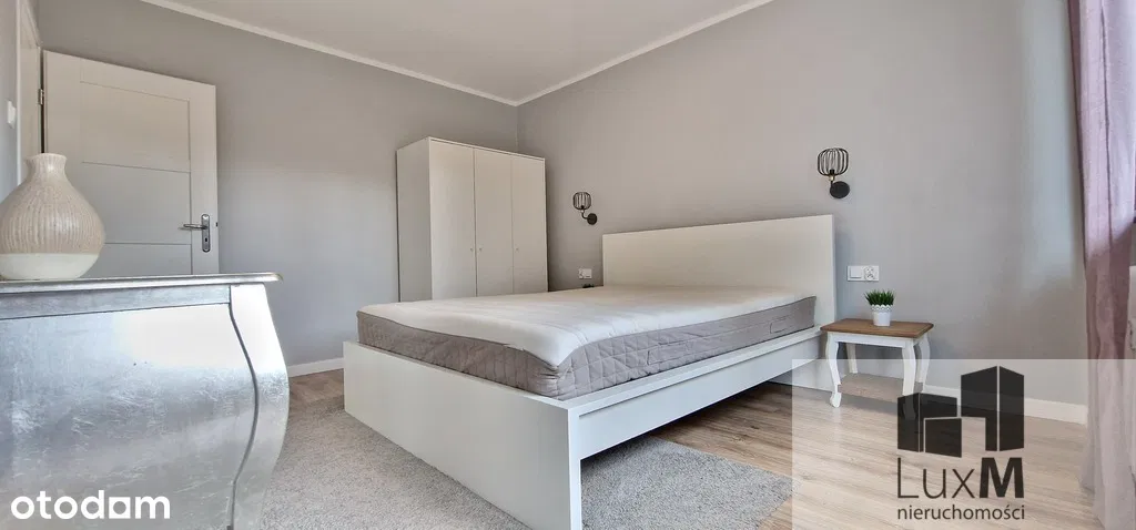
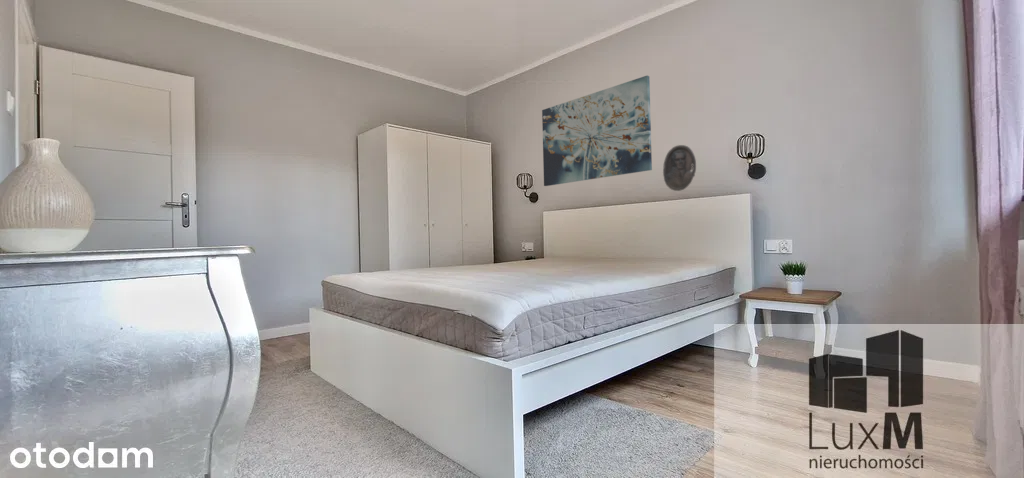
+ portrait relief (678, 168)
+ wall art (591, 136)
